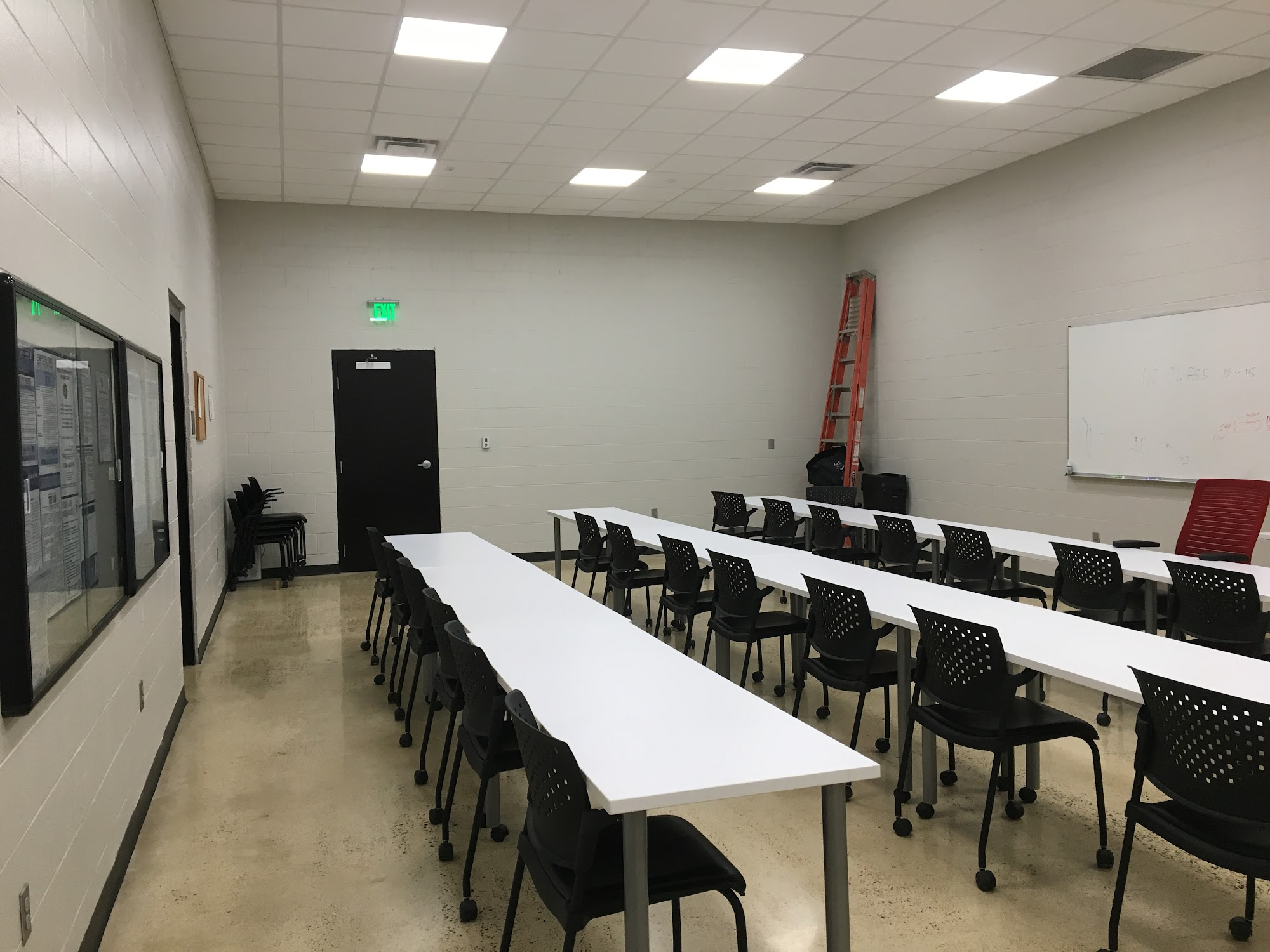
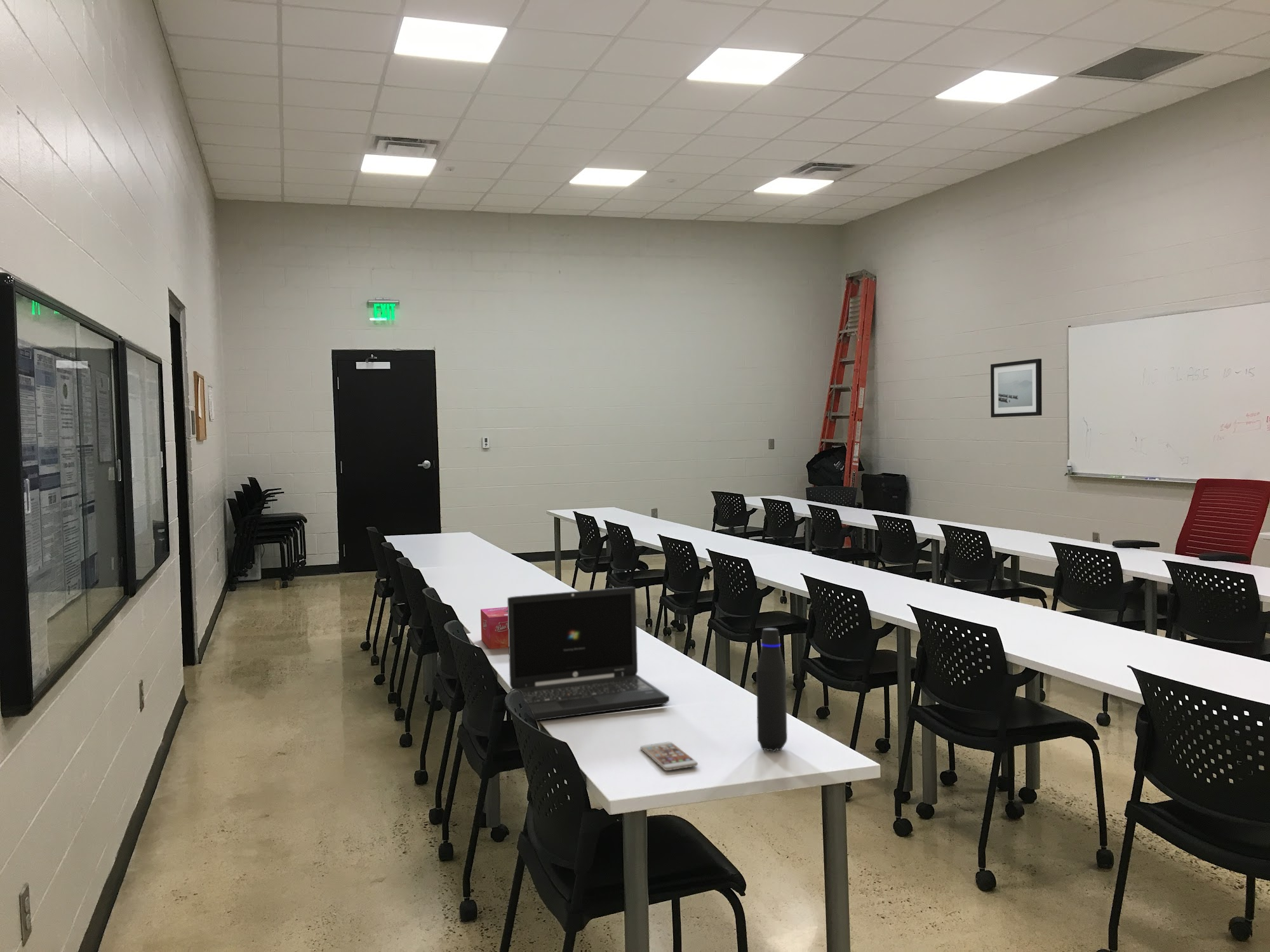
+ tissue box (508, 629)
+ wall art (1015, 389)
+ laptop (587, 649)
+ smartphone (668, 755)
+ water bottle (771, 689)
